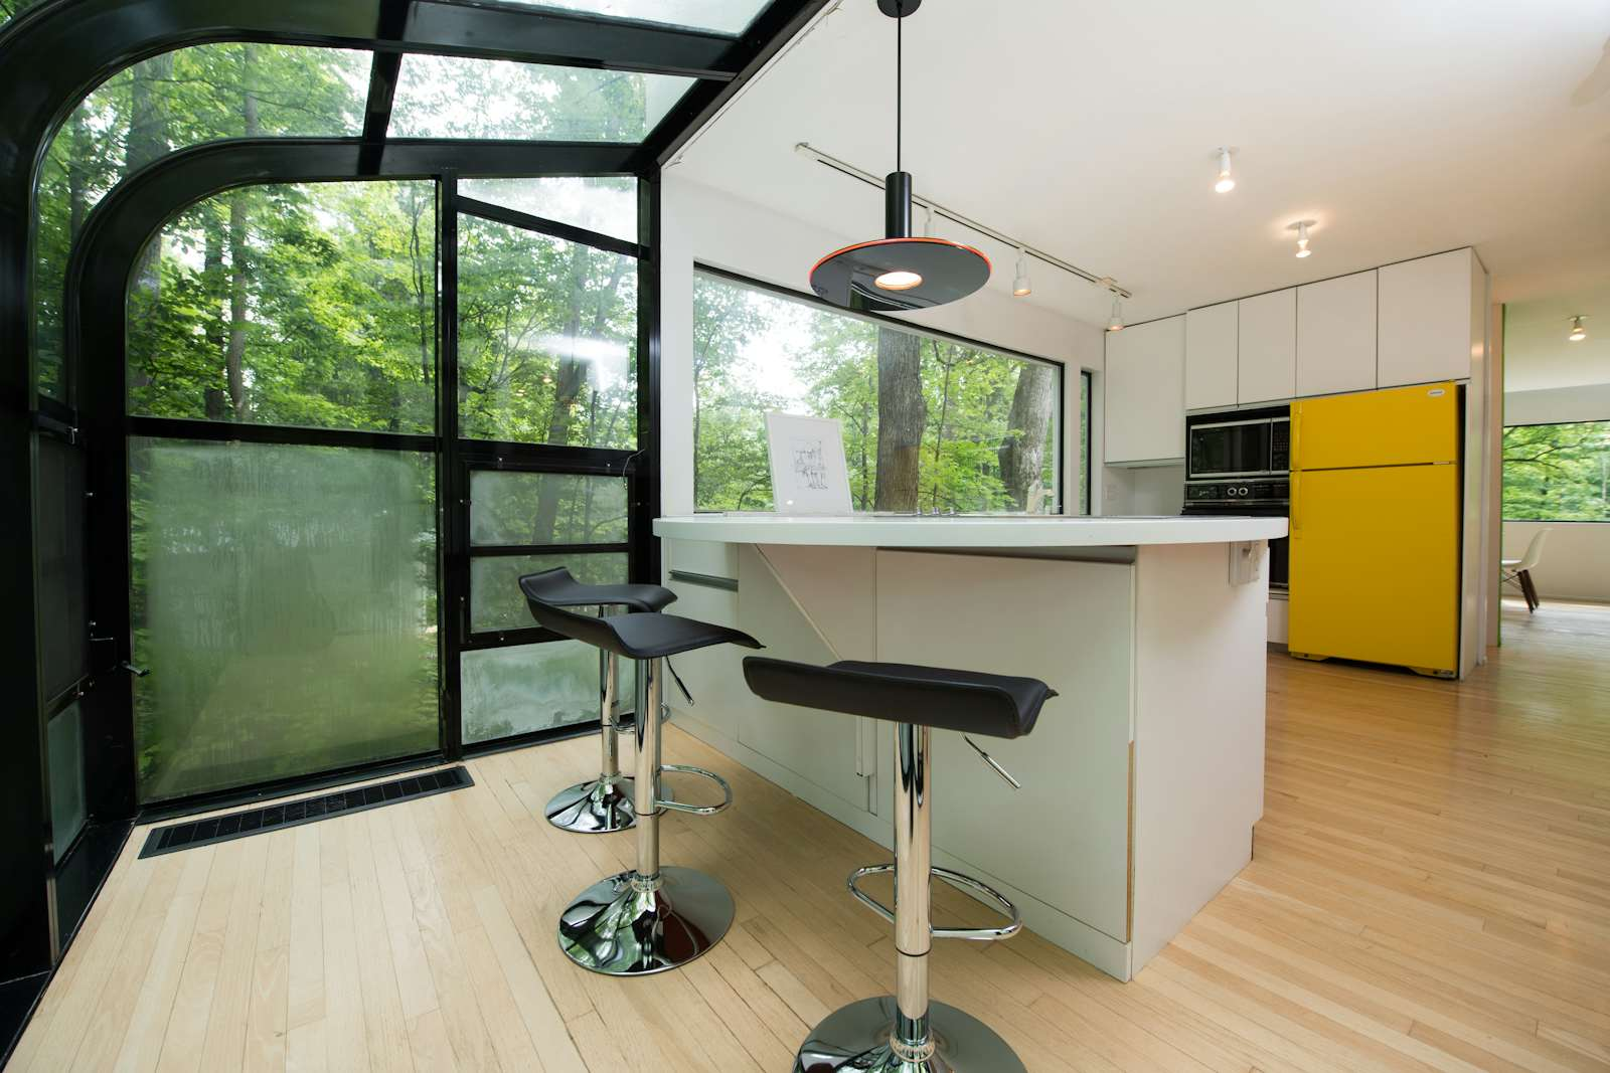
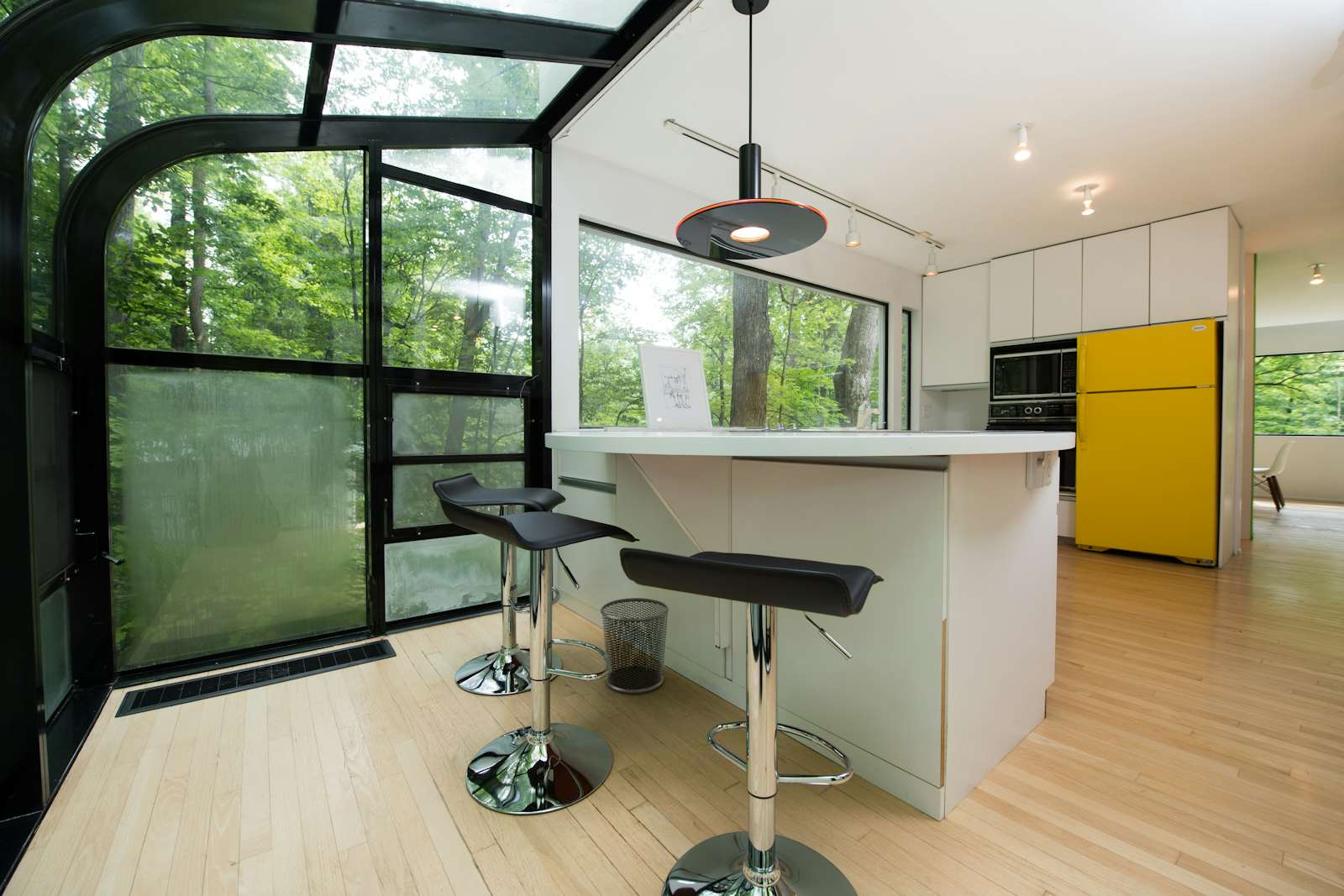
+ waste bin (634, 643)
